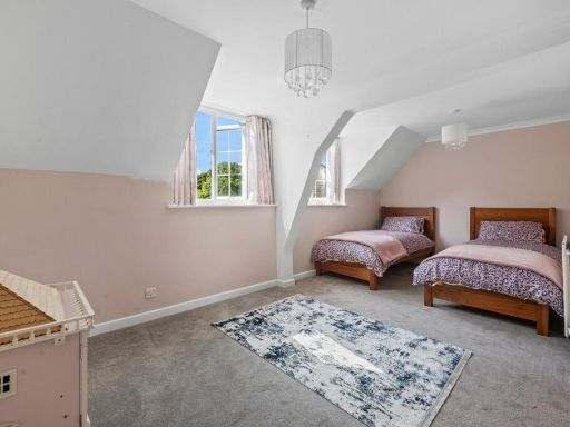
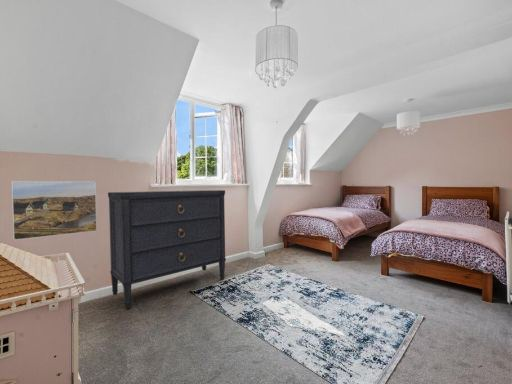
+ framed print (57, 208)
+ dresser (171, 238)
